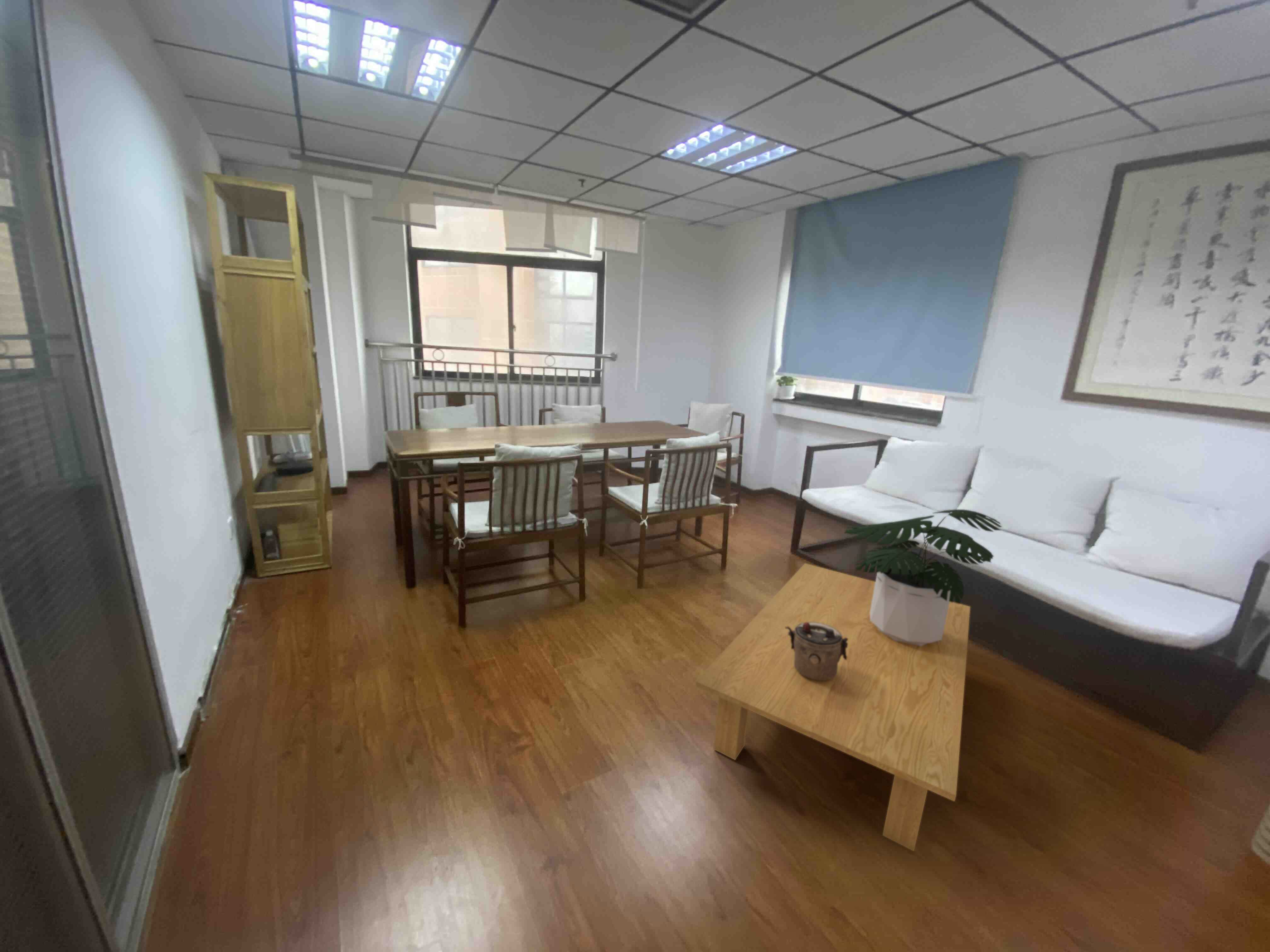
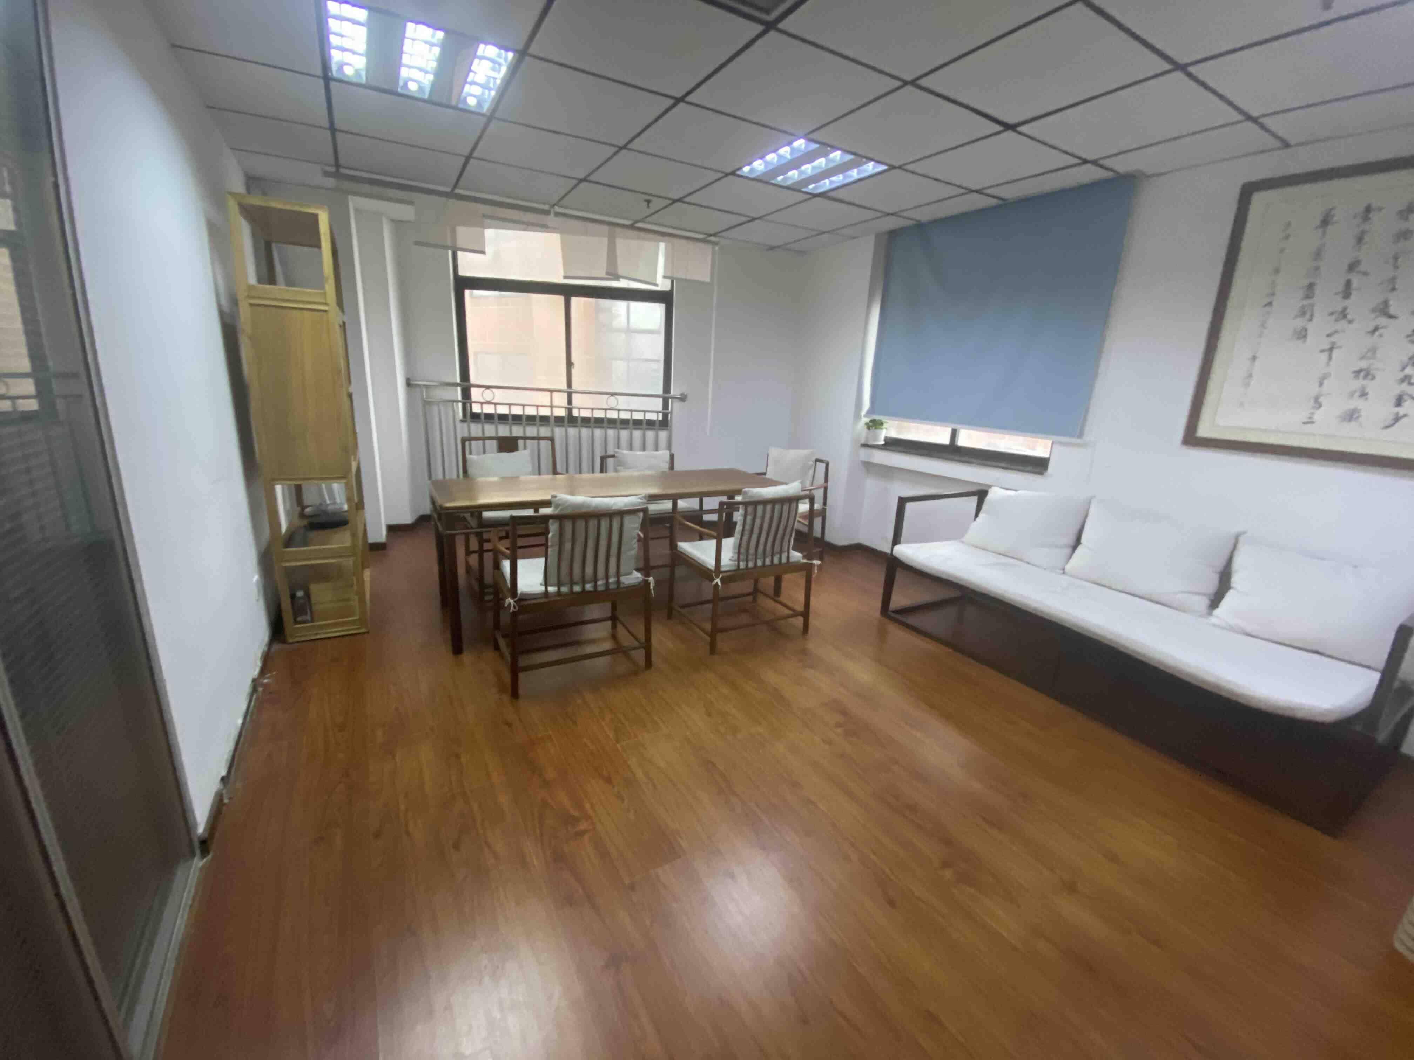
- coffee table (848, 670)
- teapot (815, 647)
- potted plant (911, 572)
